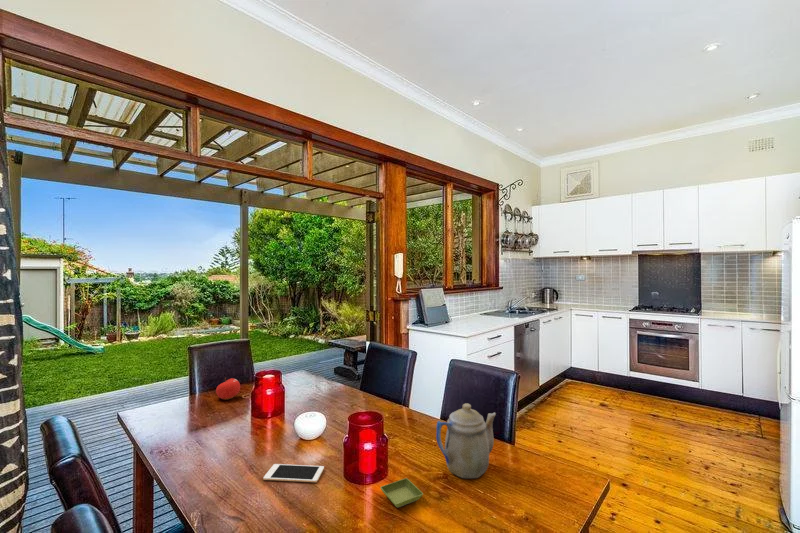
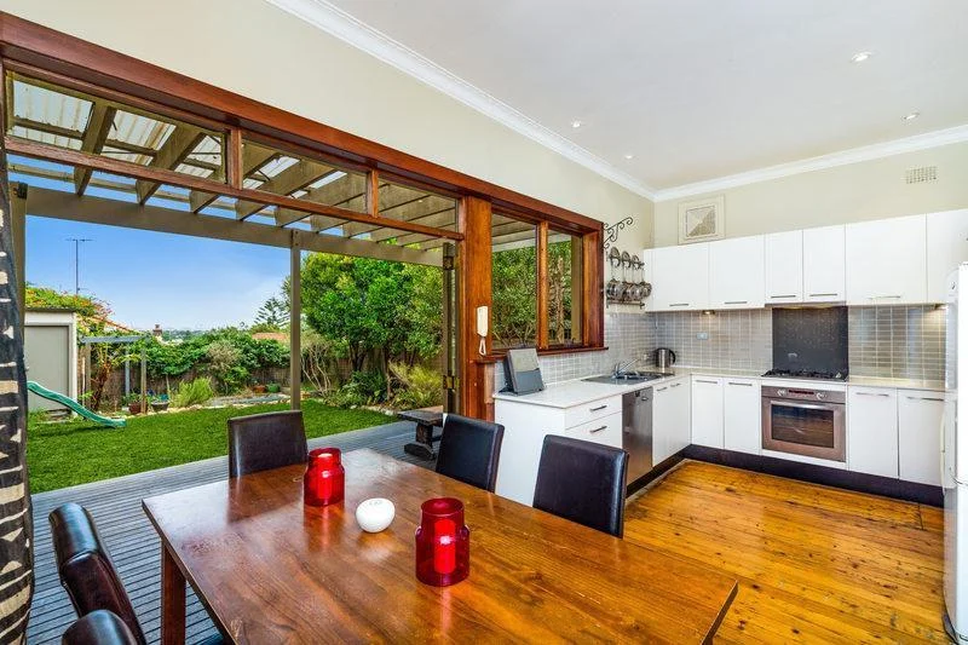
- cell phone (294, 472)
- teapot (466, 436)
- saucer (401, 494)
- fruit (228, 388)
